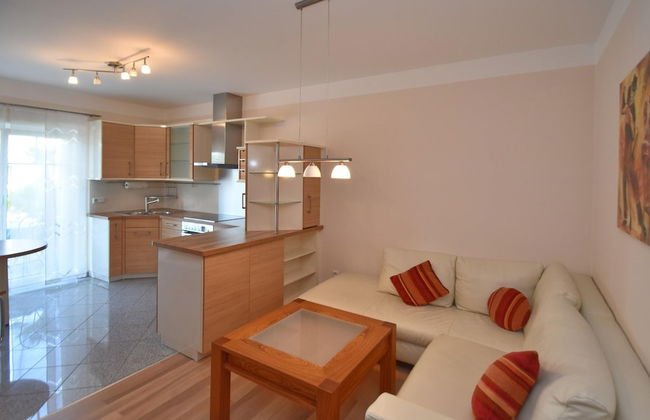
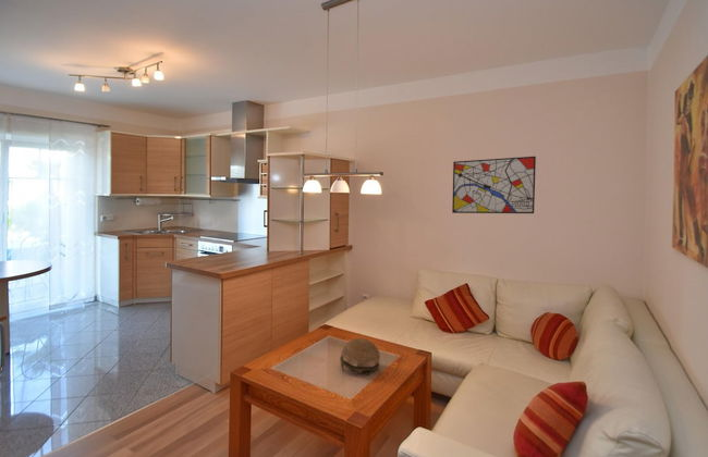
+ wall art (491, 186)
+ decorative bowl (359, 354)
